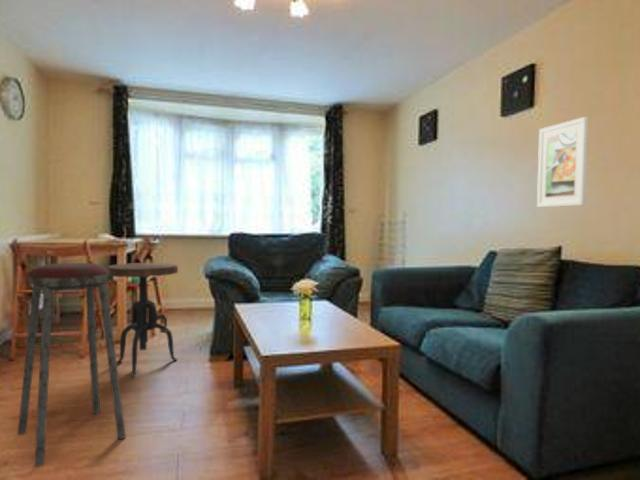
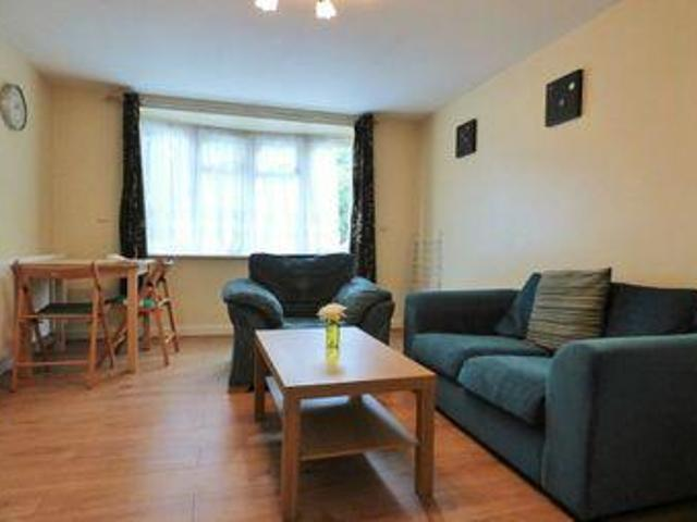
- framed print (560, 165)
- side table (142, 316)
- music stool (89, 350)
